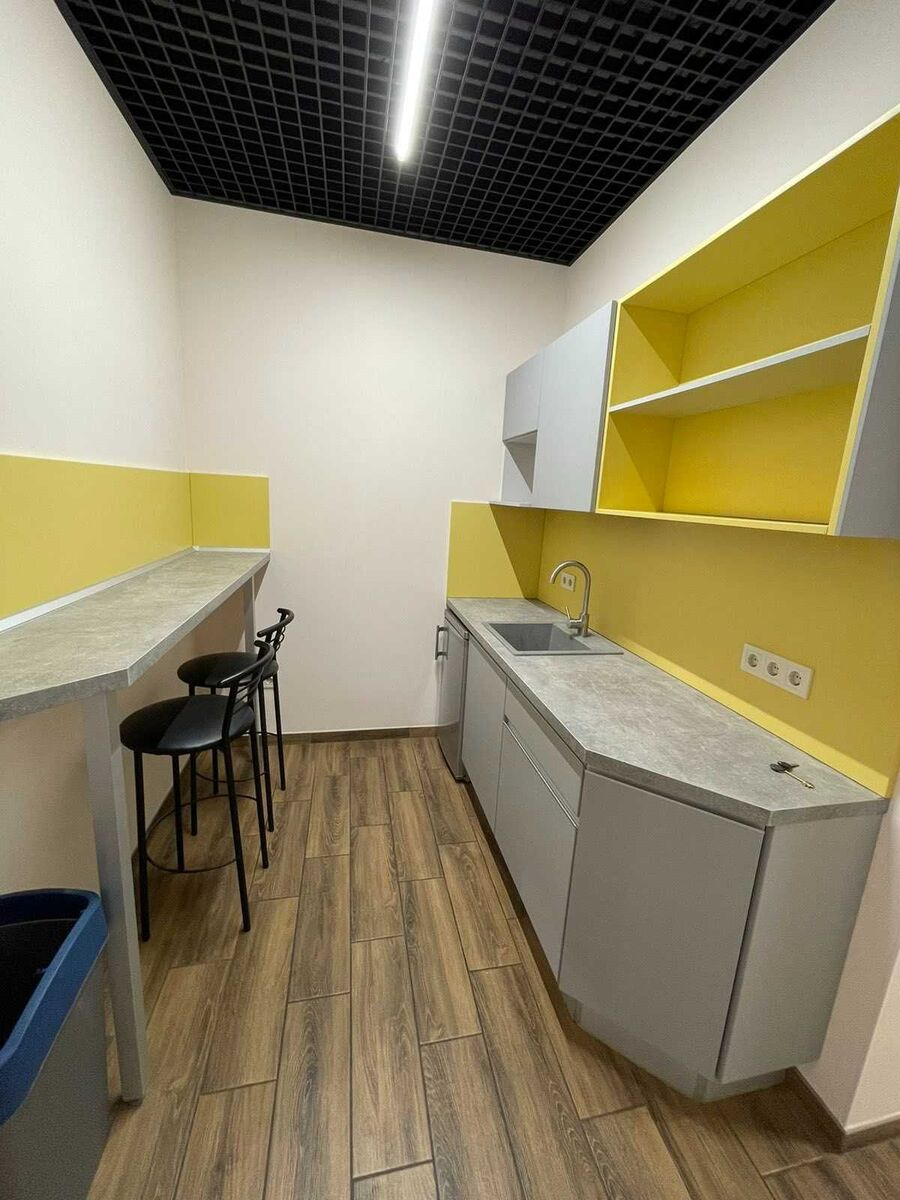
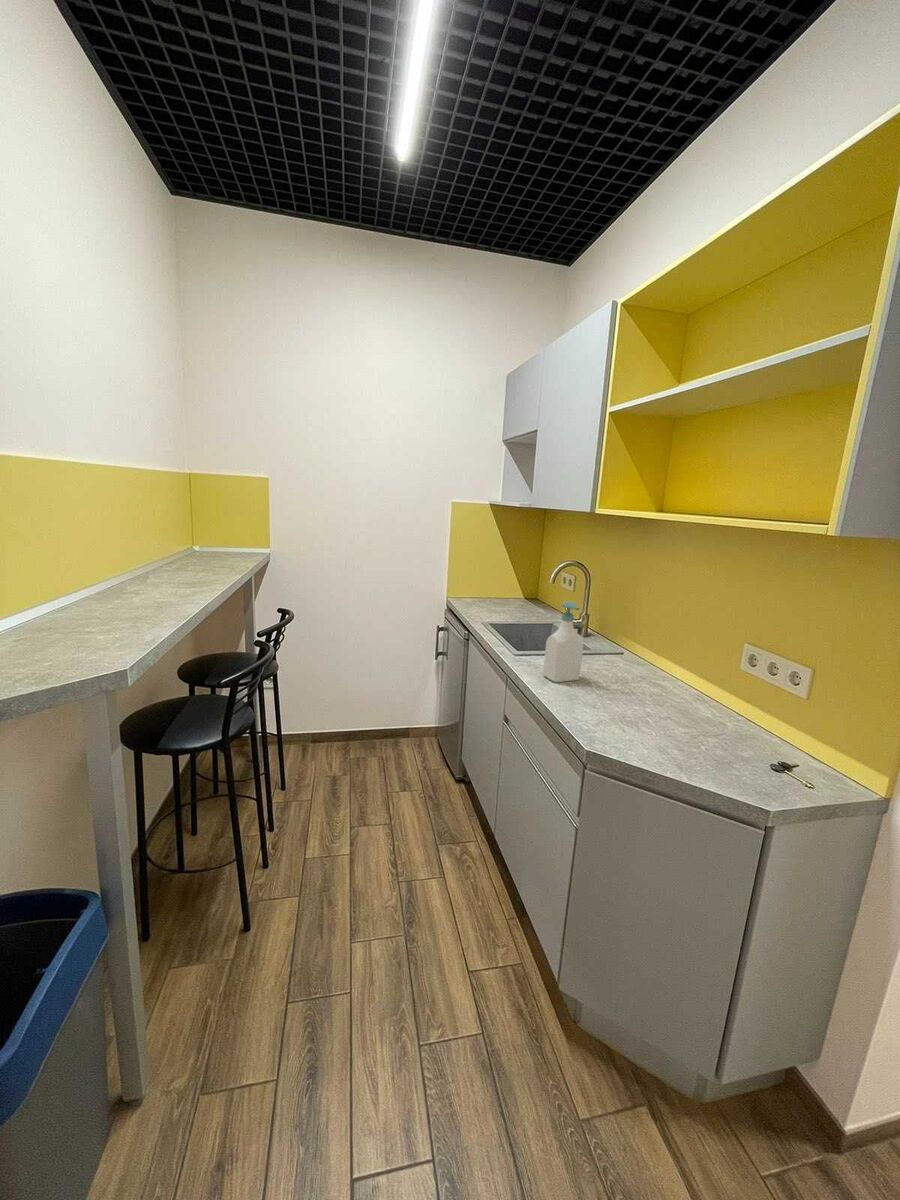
+ soap bottle (566, 640)
